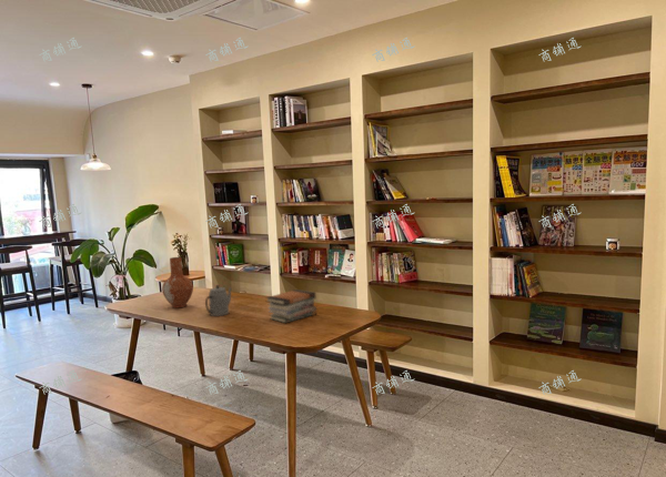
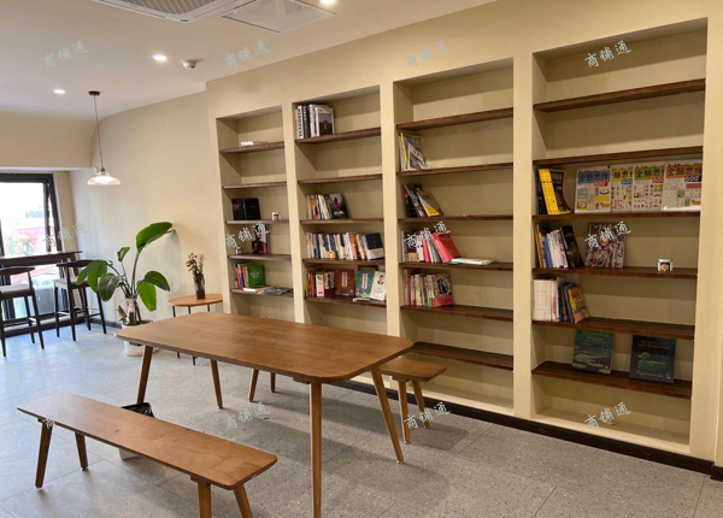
- vase (176, 282)
- teapot (219, 298)
- book stack (292, 305)
